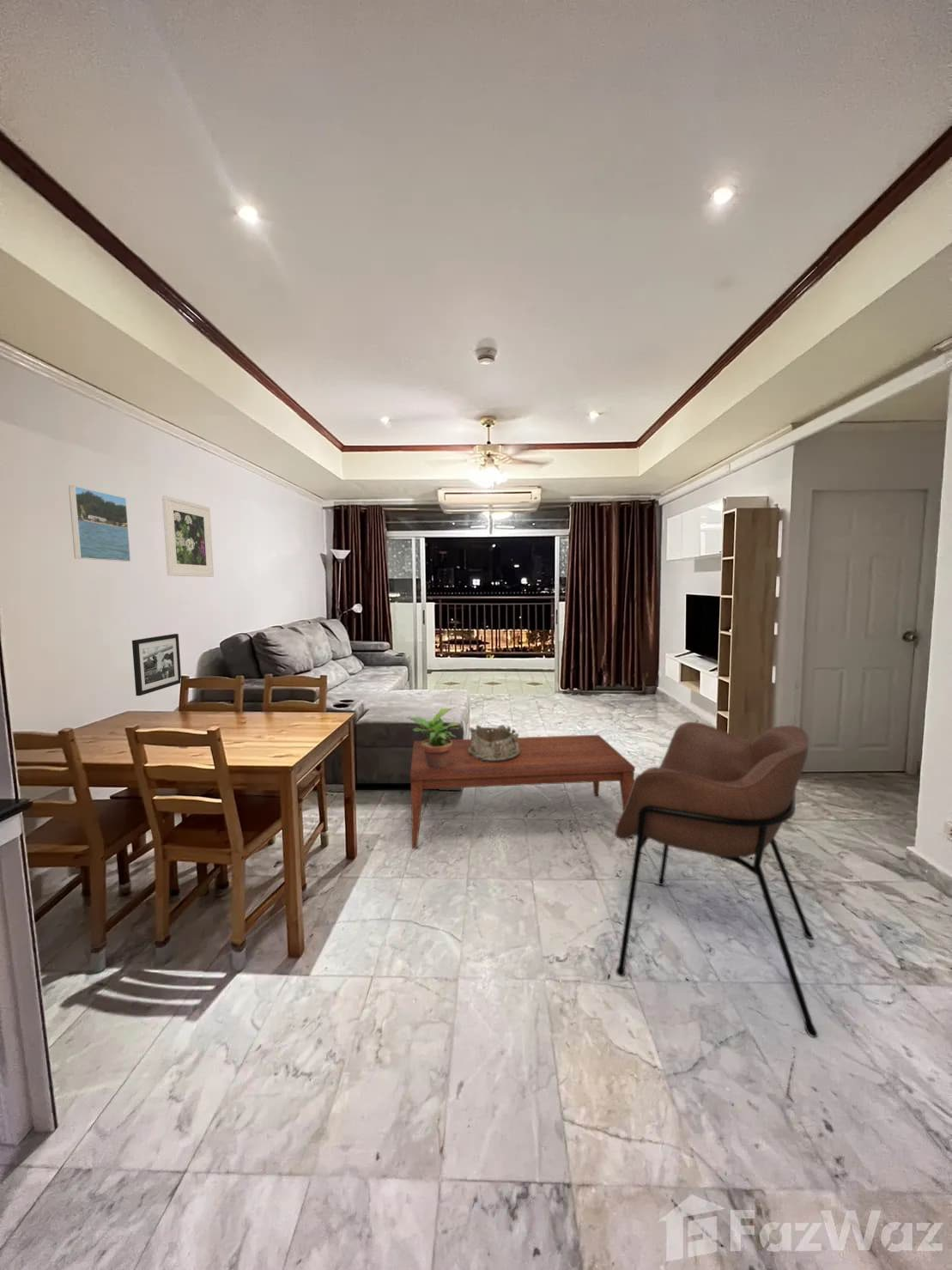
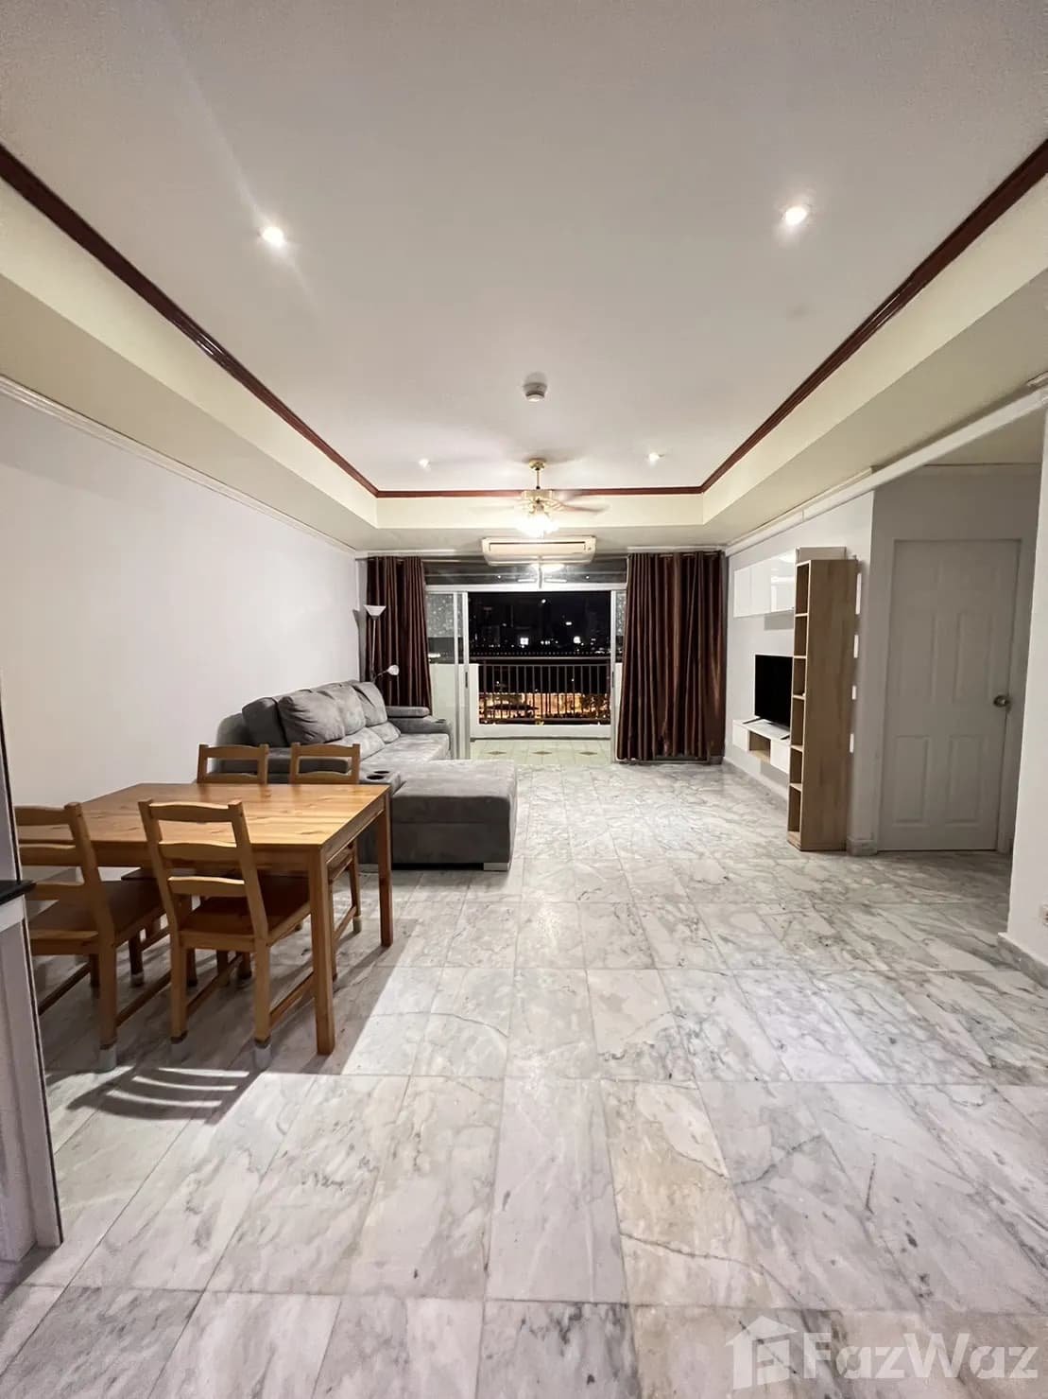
- picture frame (158, 663)
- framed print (190, 539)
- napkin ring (494, 740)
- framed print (101, 526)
- coffee table (515, 785)
- armchair (713, 838)
- potted plant (433, 739)
